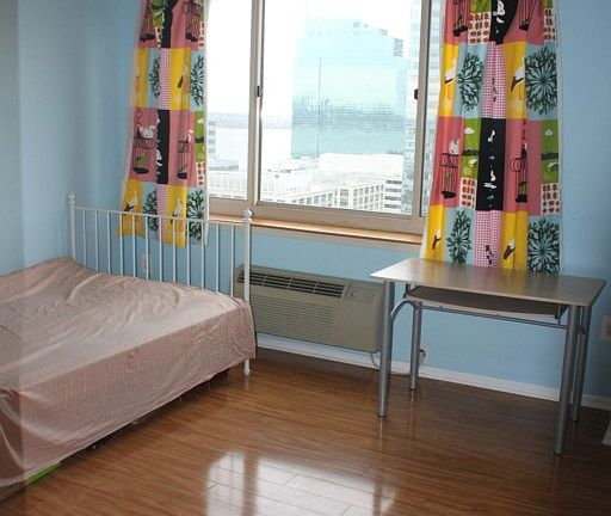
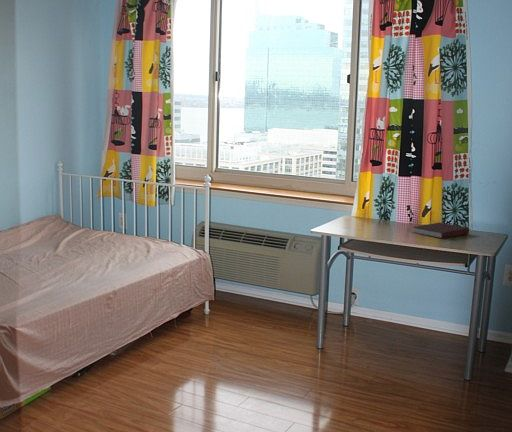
+ notebook (440, 230)
